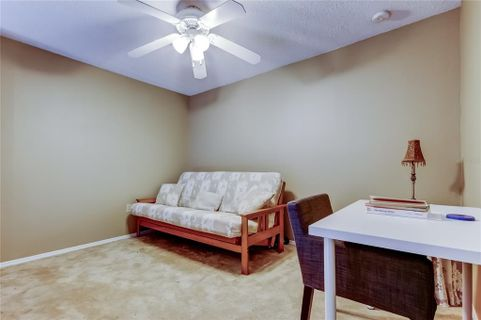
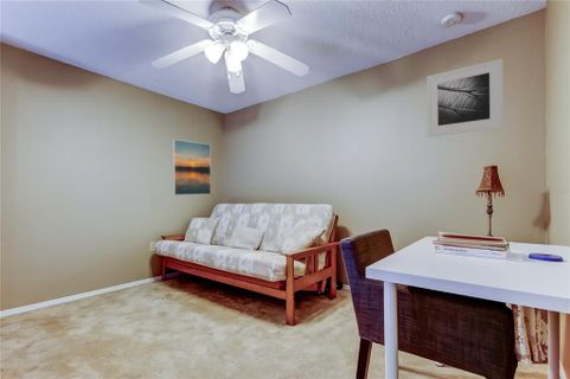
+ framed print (192, 168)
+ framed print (462, 99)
